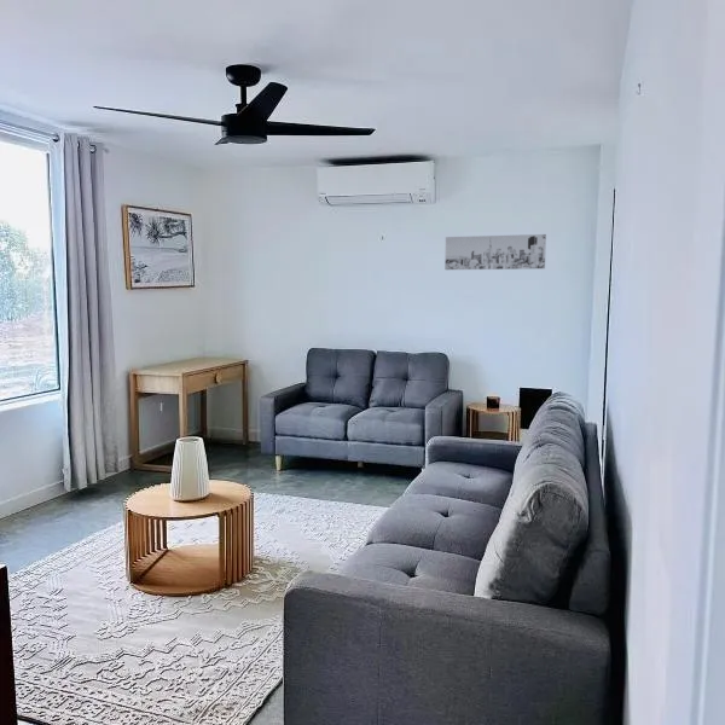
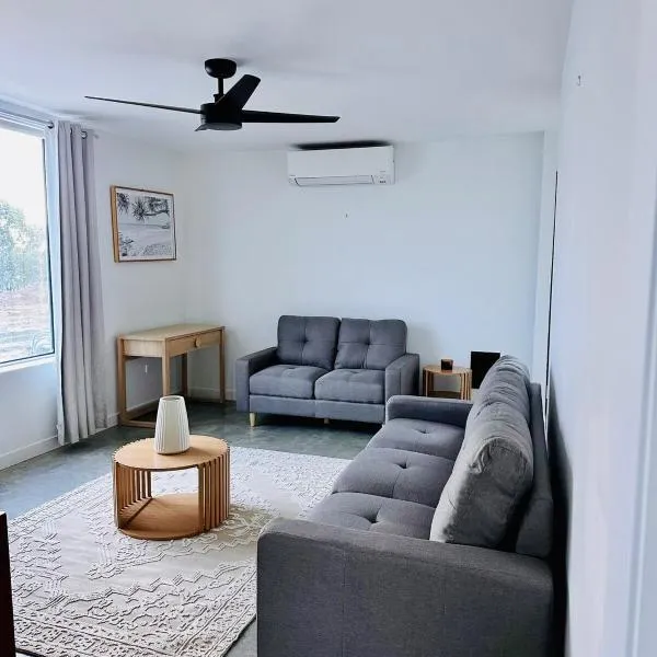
- wall art (494, 253)
